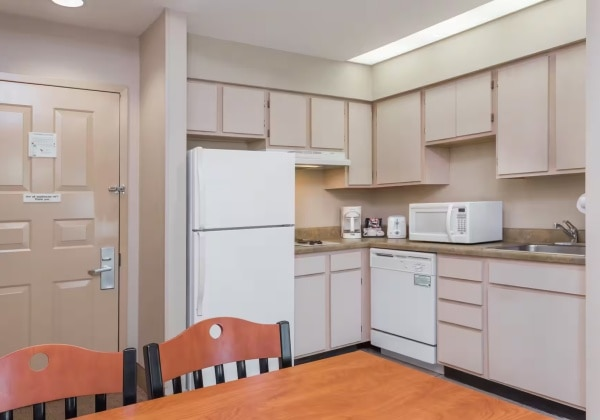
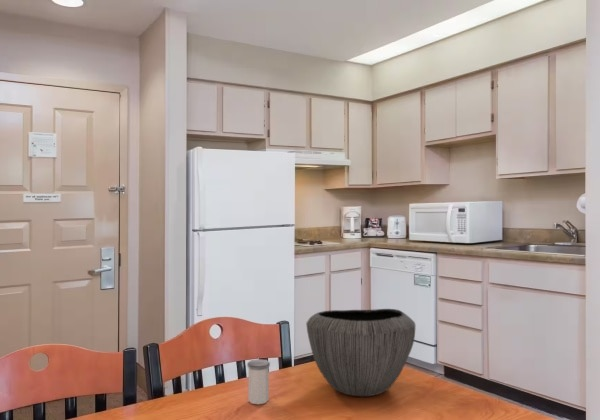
+ salt shaker (258, 381)
+ bowl (360, 349)
